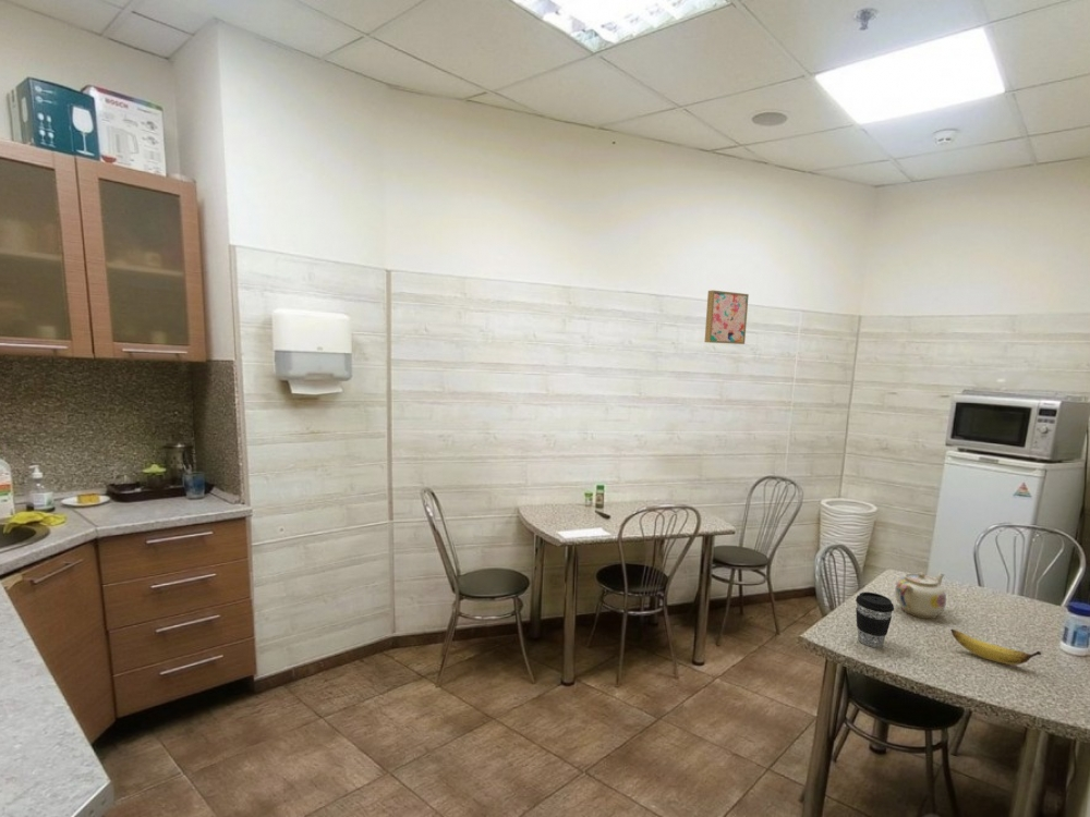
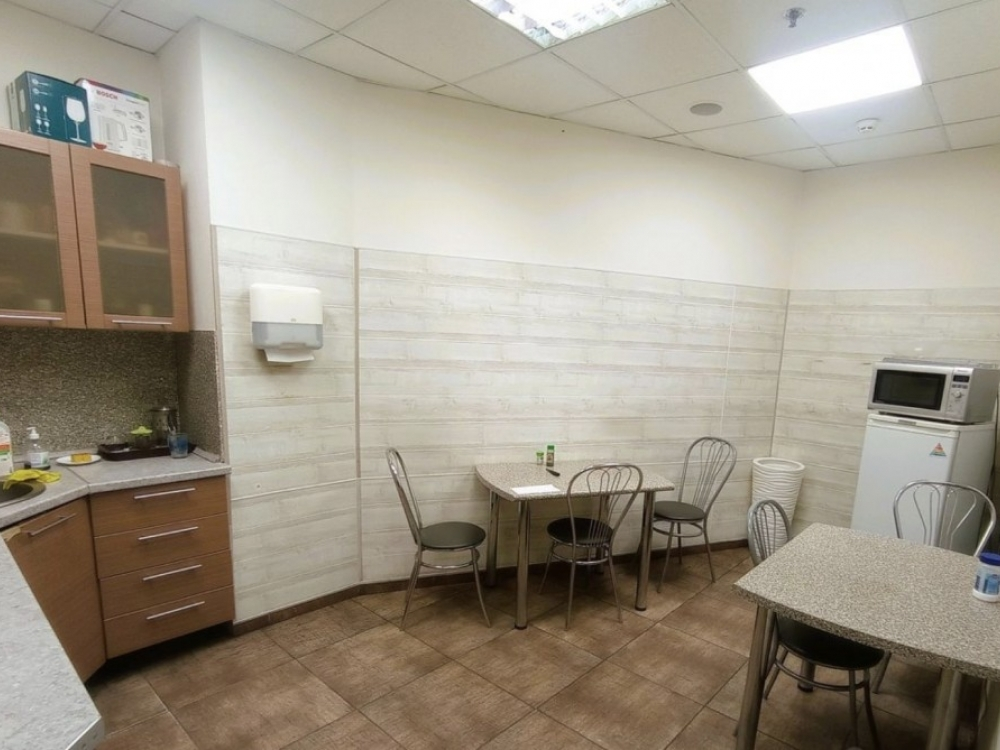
- coffee cup (872, 620)
- wall art (726, 317)
- teapot (920, 592)
- banana (993, 648)
